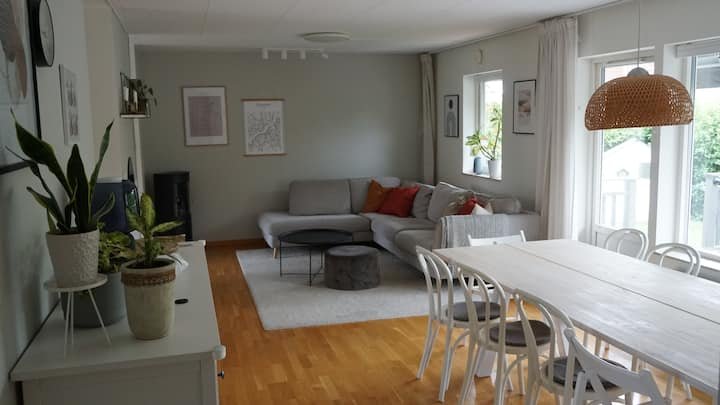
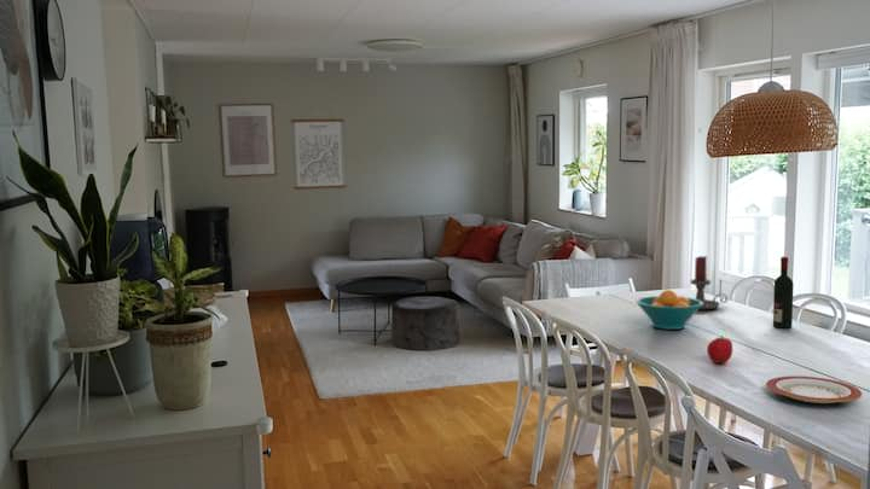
+ plate (812, 391)
+ fruit bowl (668, 308)
+ fruit (719, 349)
+ alcohol (783, 291)
+ candle holder (704, 280)
